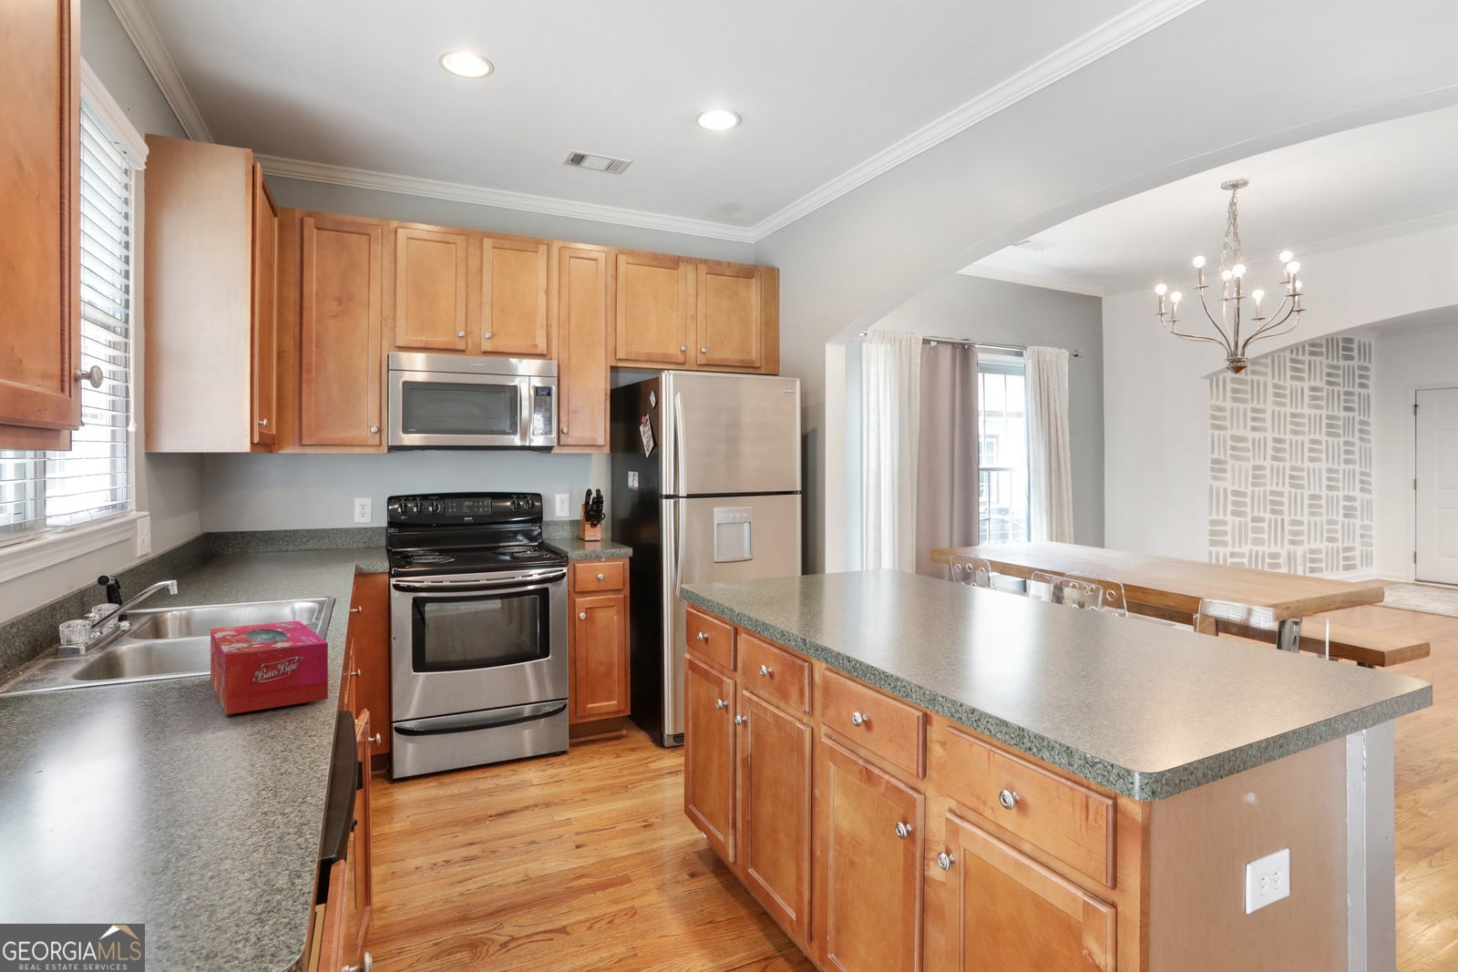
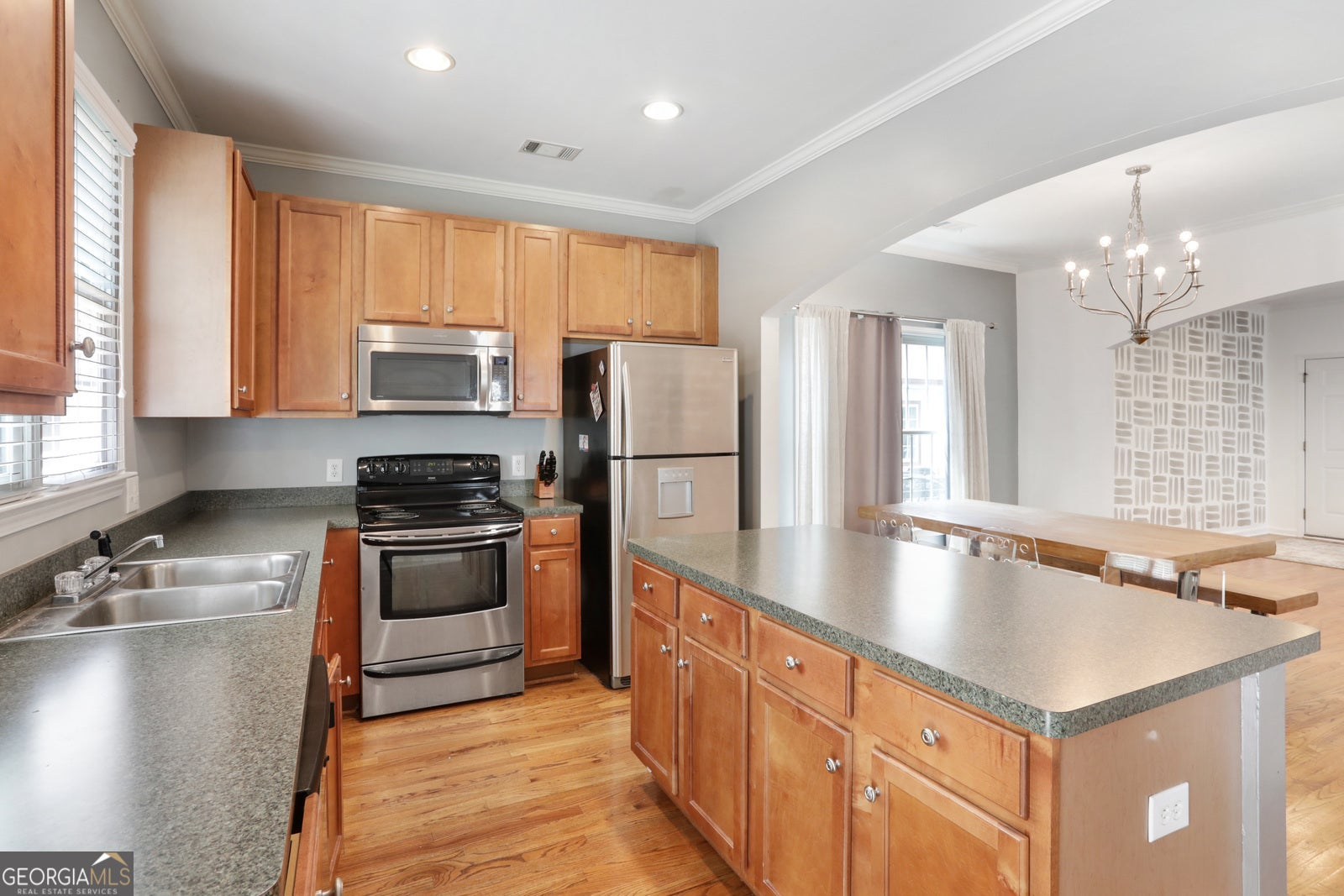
- tissue box (266, 662)
